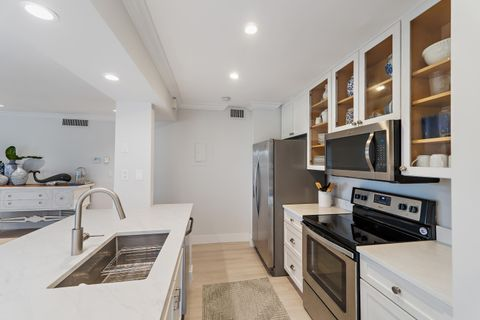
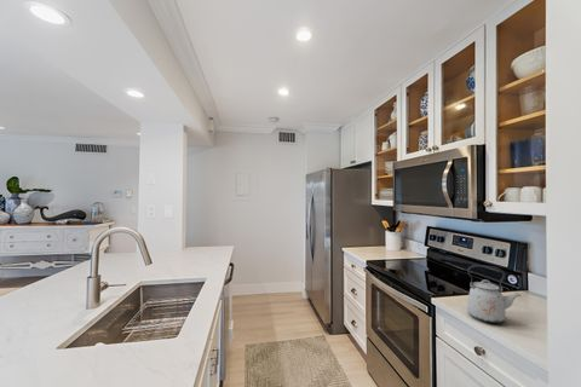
+ kettle (493, 293)
